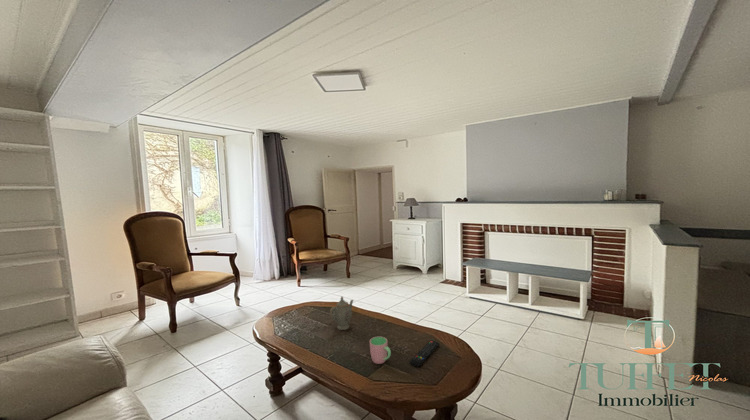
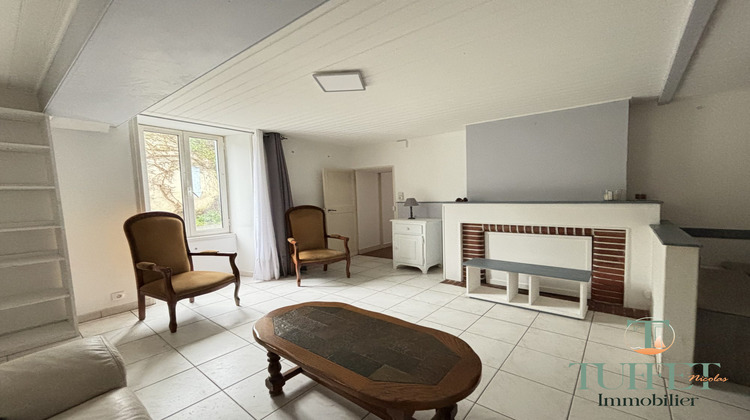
- remote control (425, 352)
- cup (381, 351)
- chinaware (342, 311)
